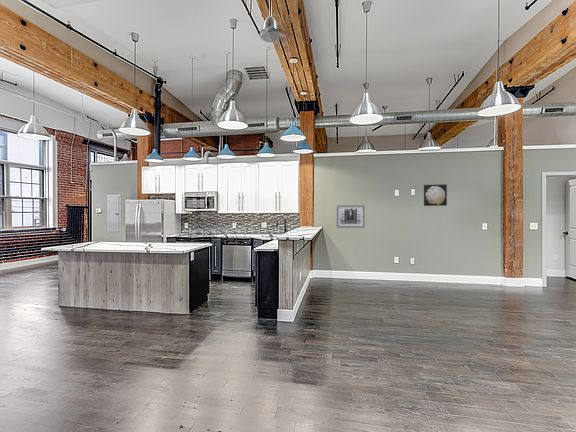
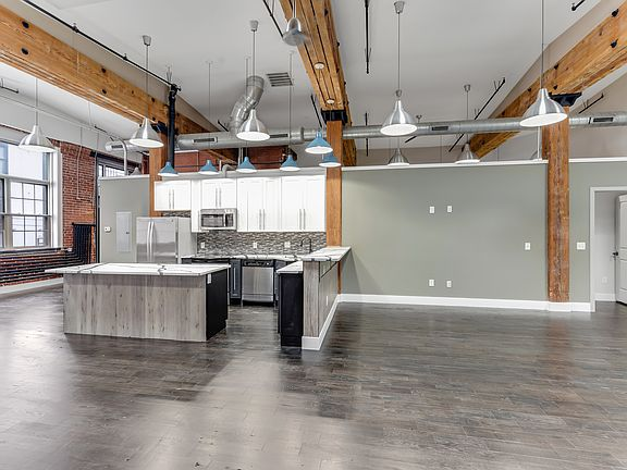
- wall art (435, 195)
- wall art (350, 216)
